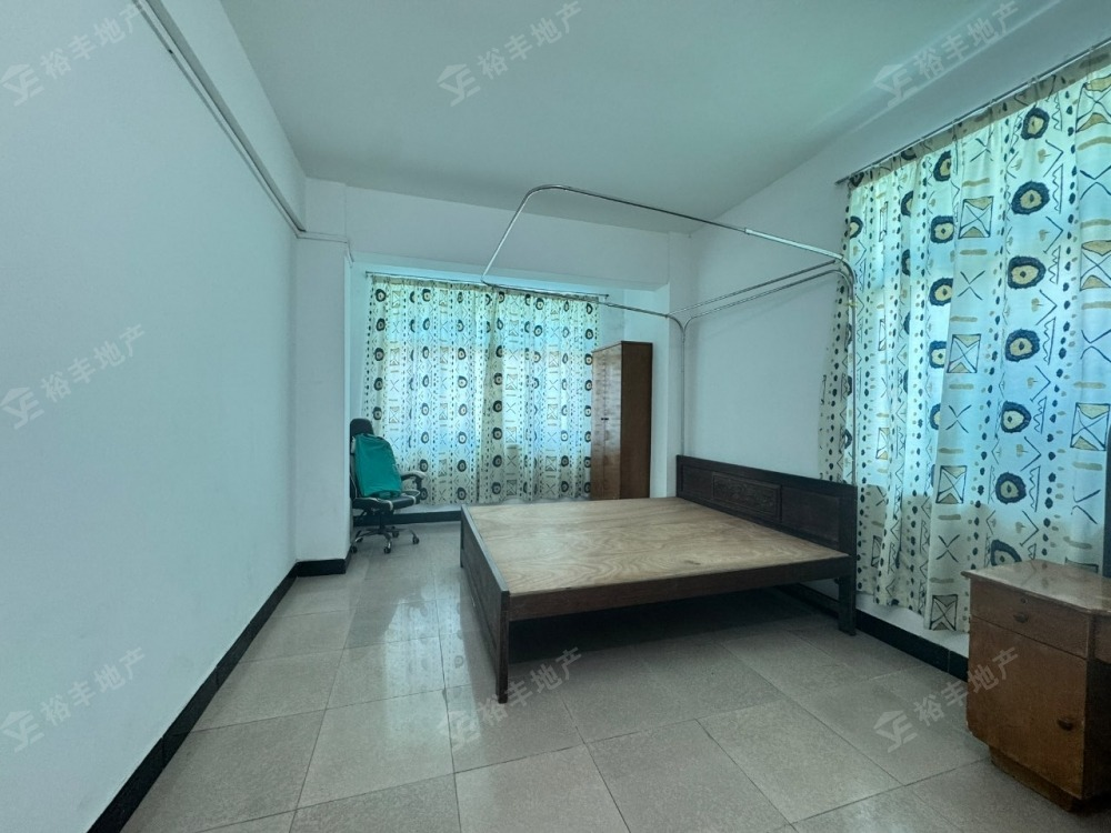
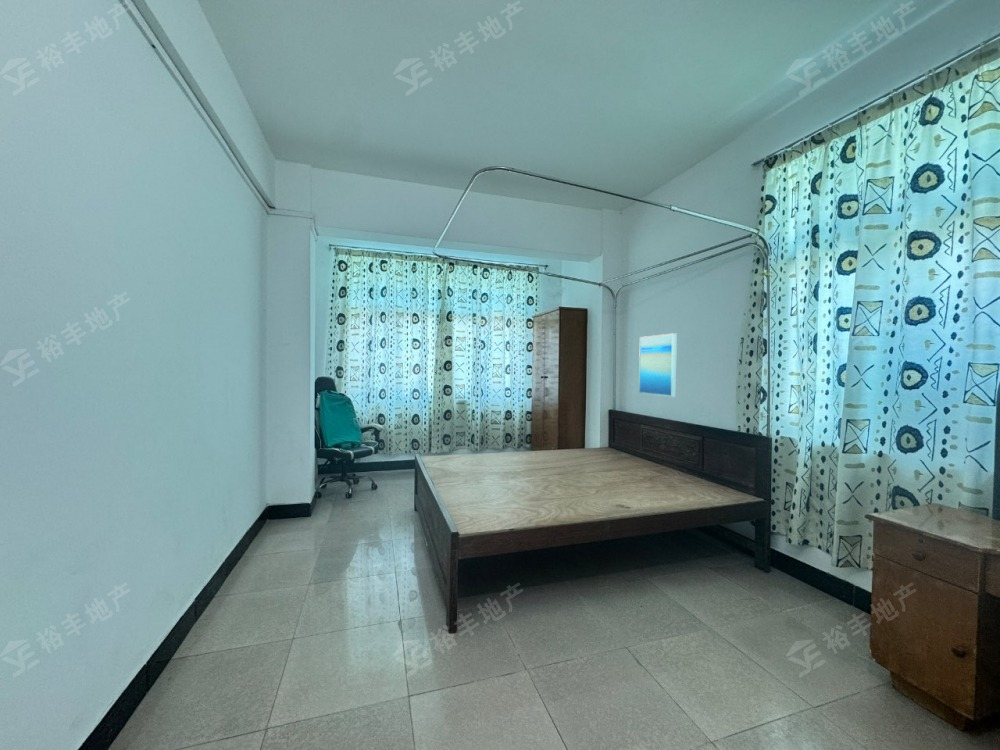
+ wall art (656, 365)
